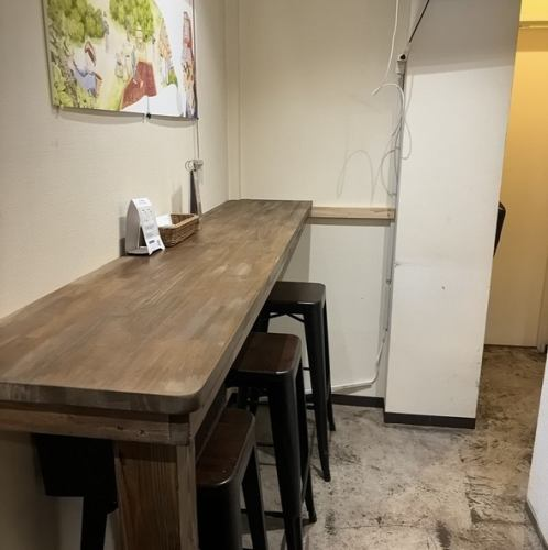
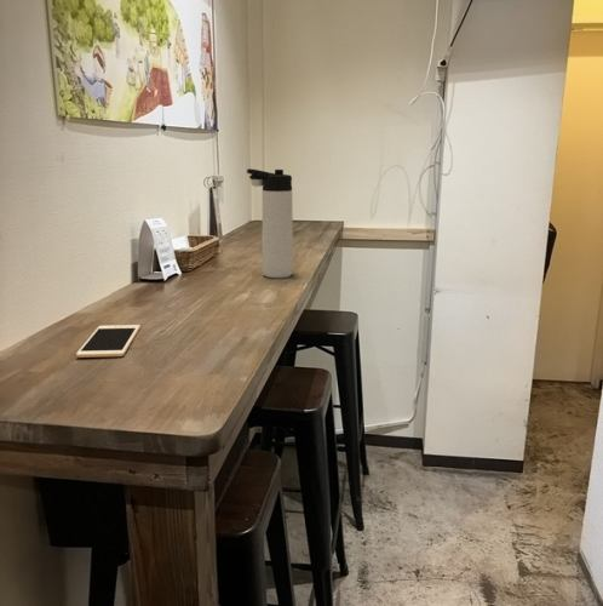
+ cell phone (110, 339)
+ thermos bottle (270, 223)
